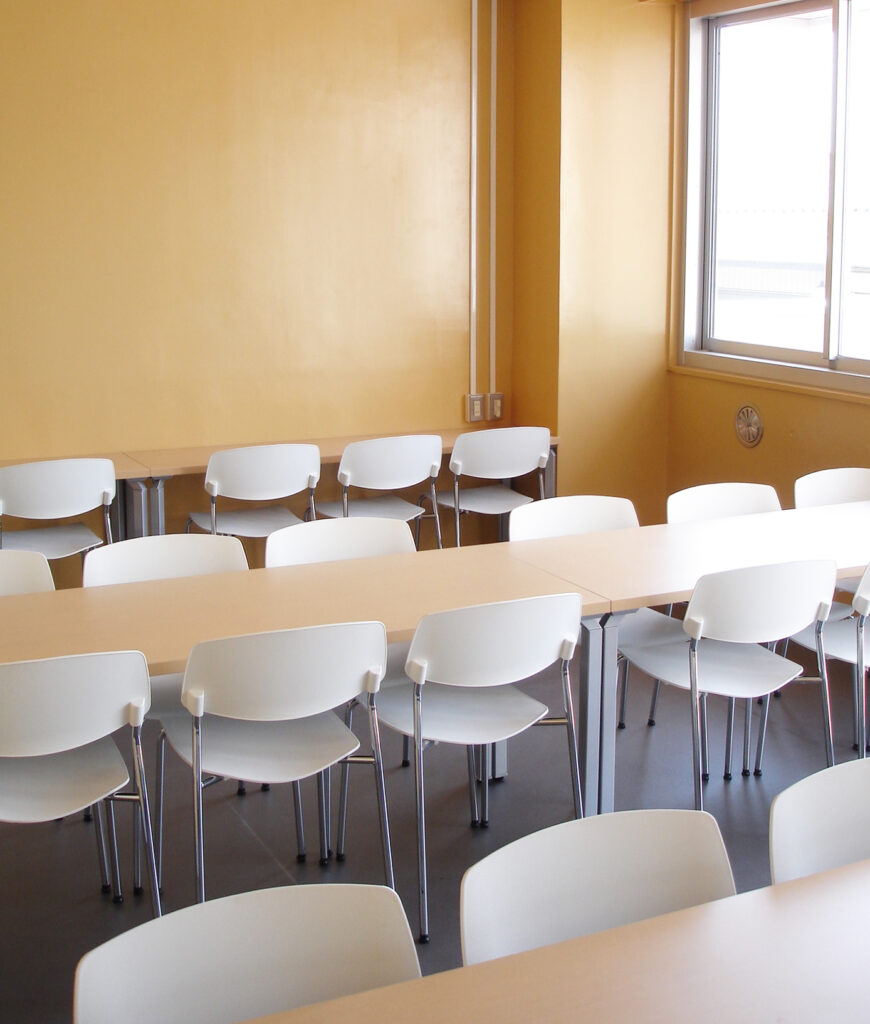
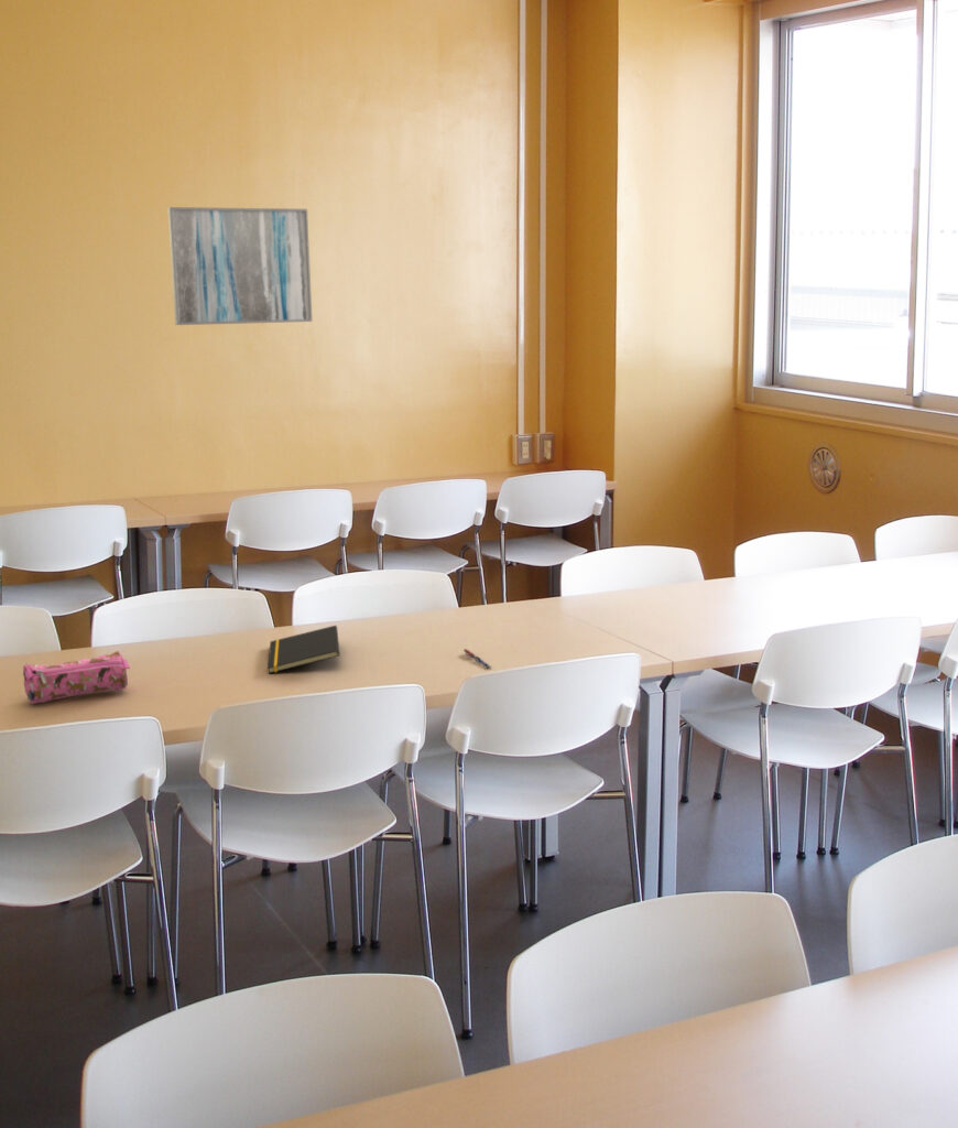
+ pencil case (76, 676)
+ pen (477, 658)
+ notepad (304, 648)
+ wall art (241, 265)
